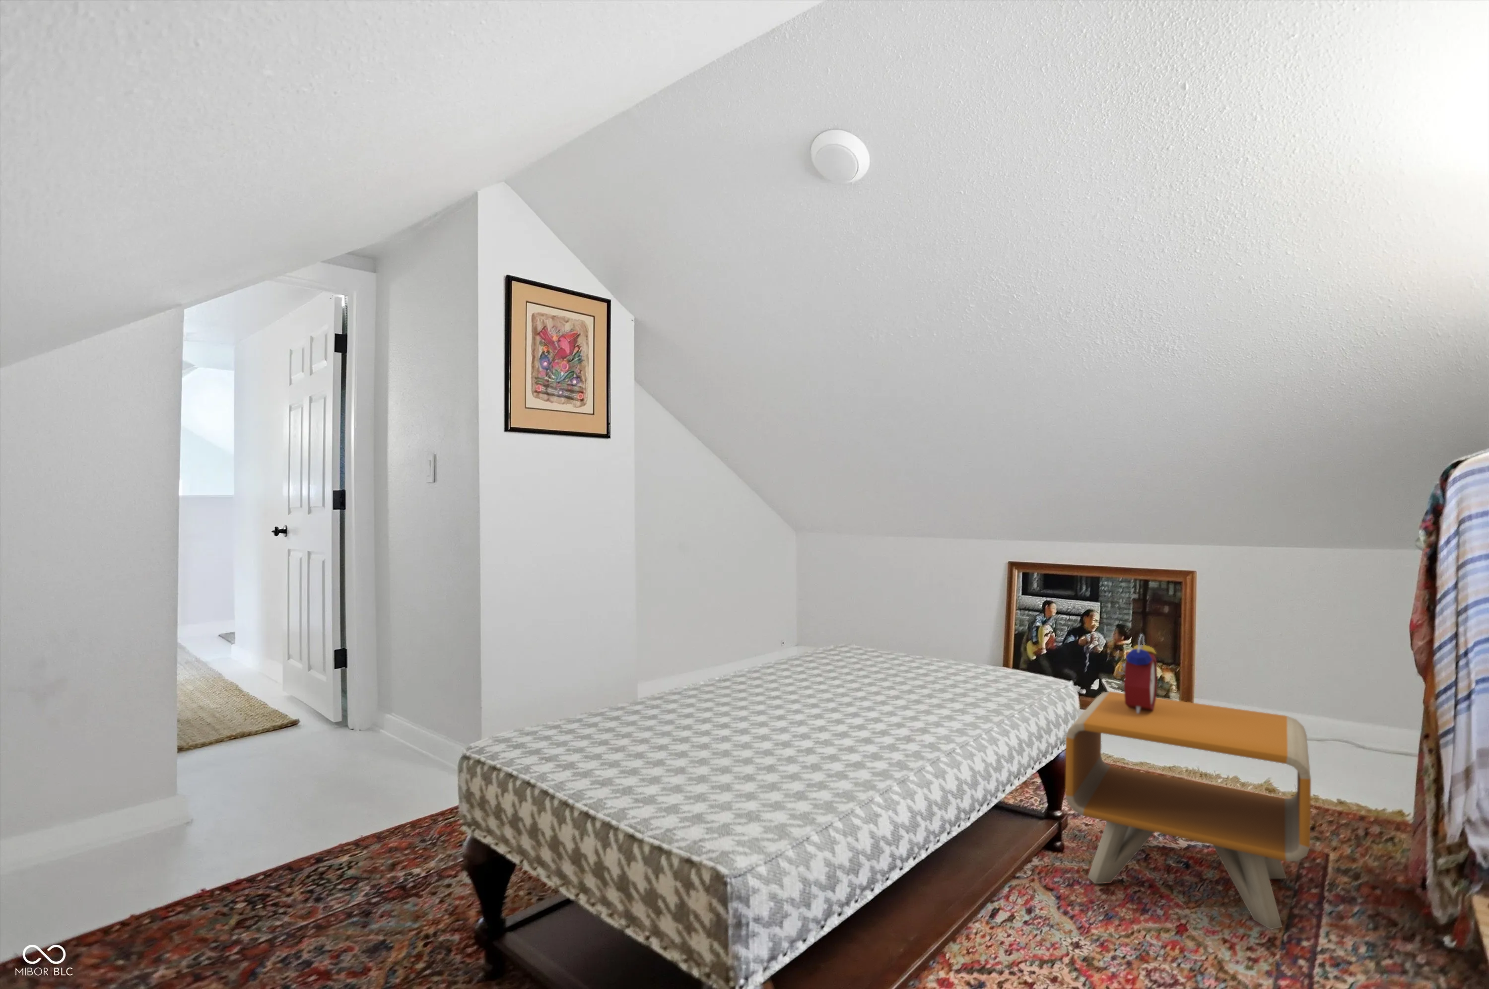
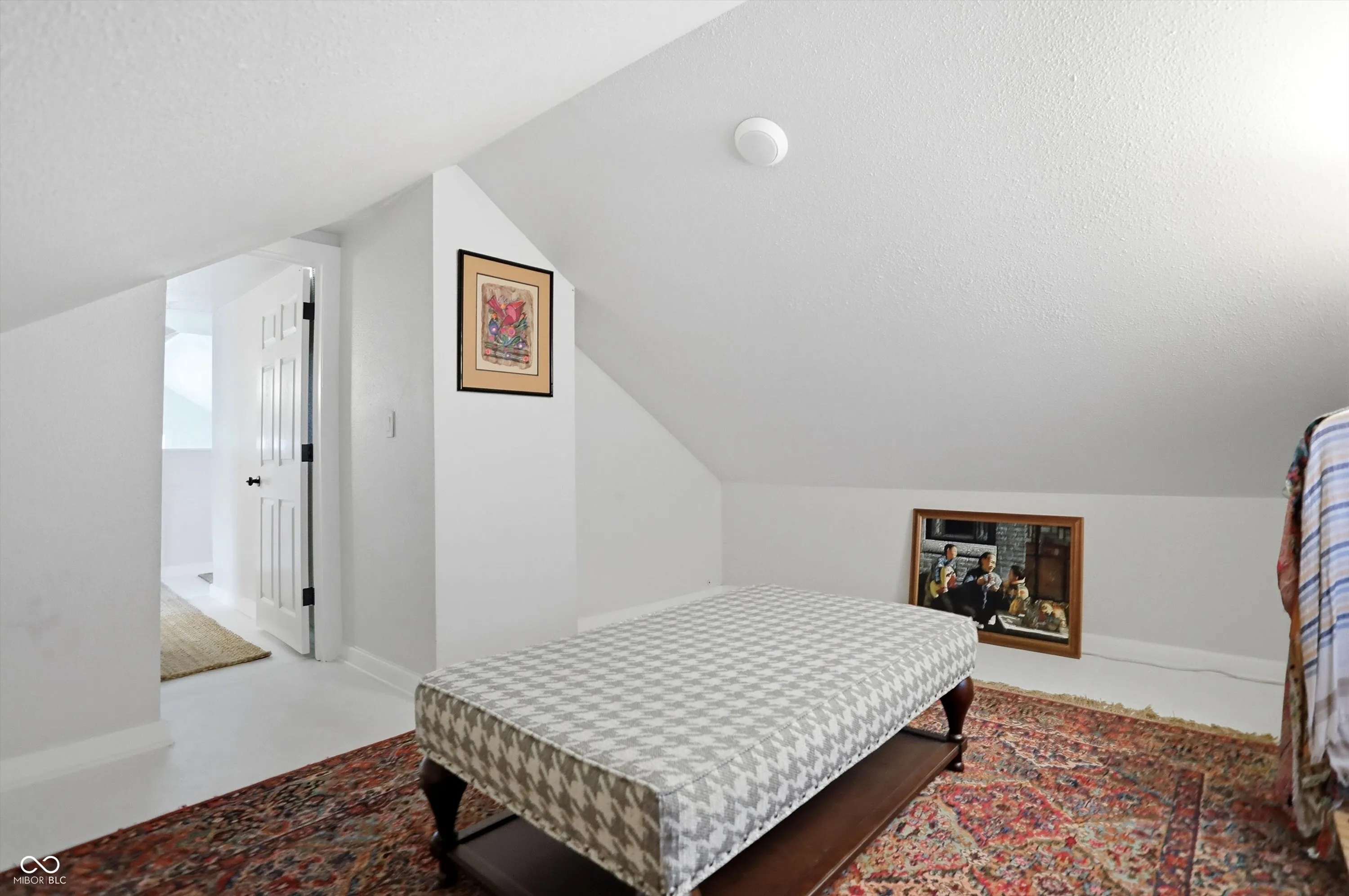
- nightstand (1187, 798)
- alarm clock (1136, 670)
